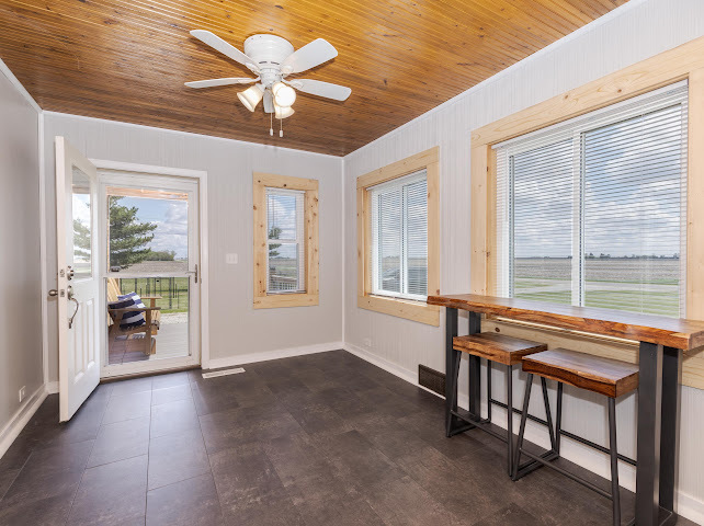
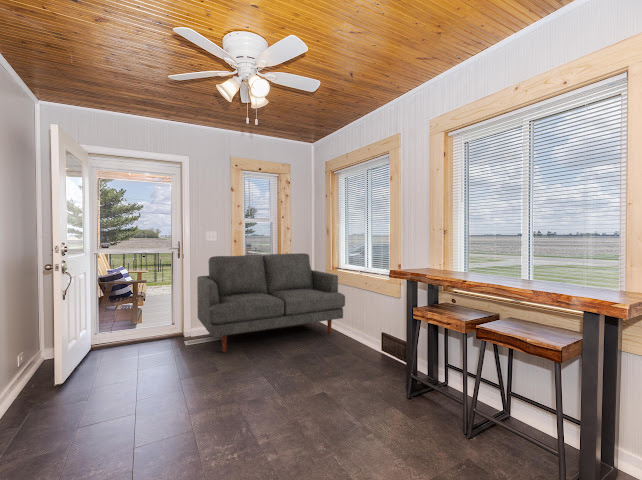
+ sofa (271, 295)
